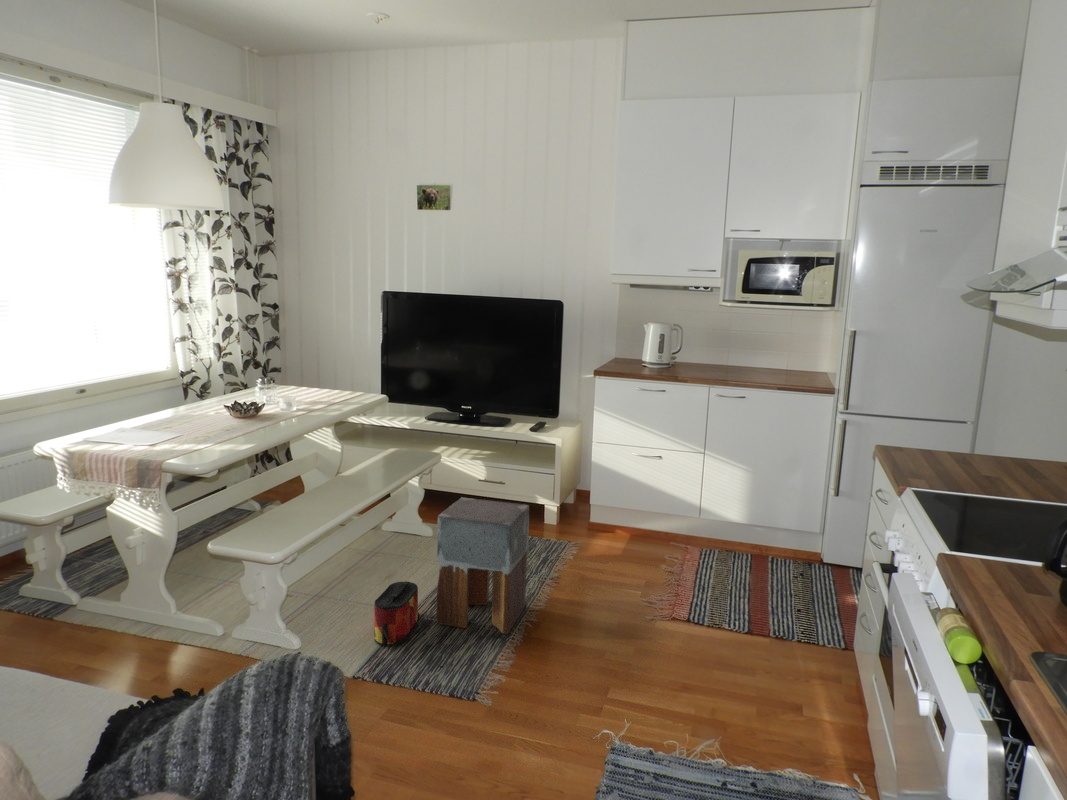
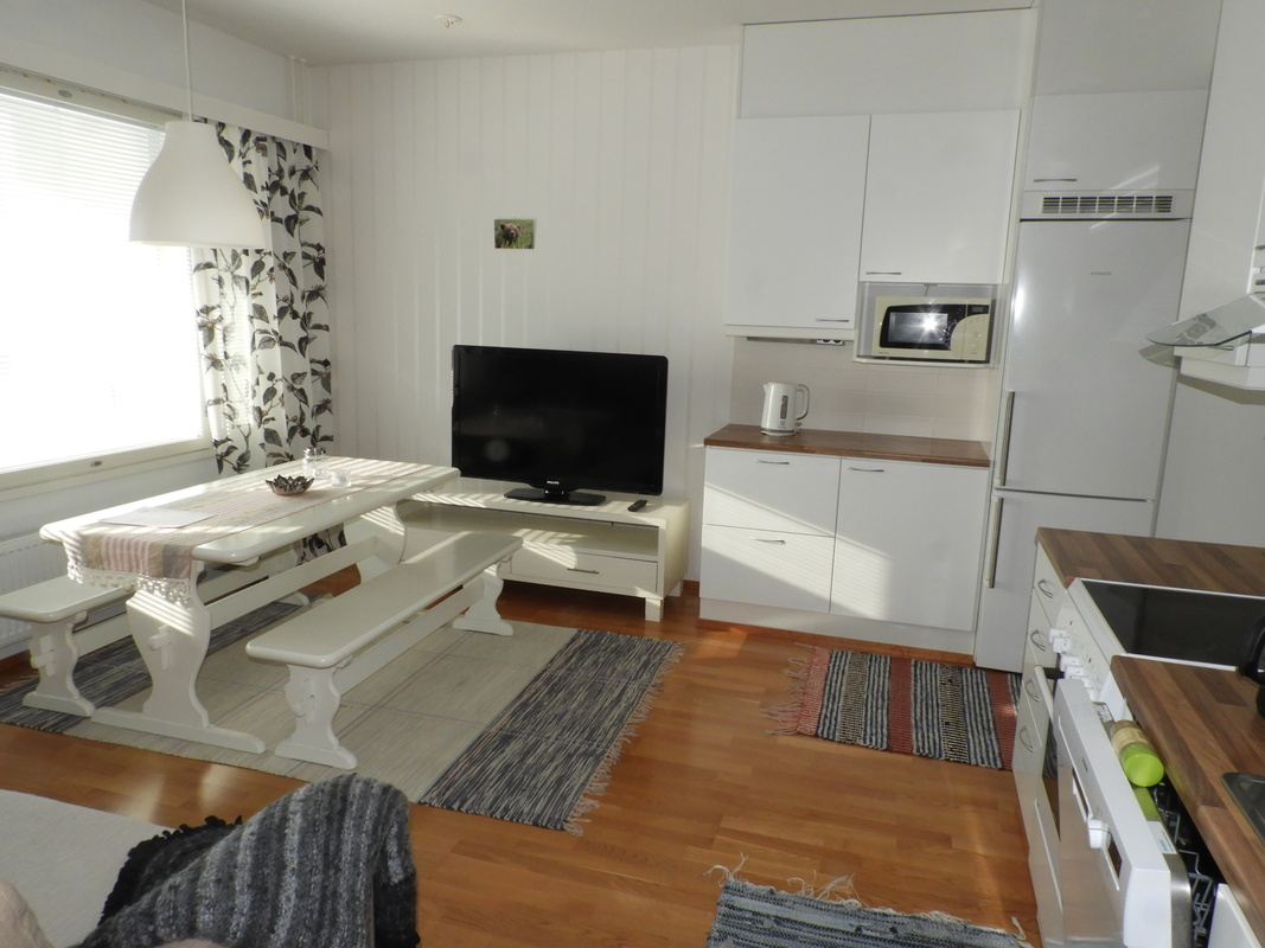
- stool (483, 563)
- bag (398, 610)
